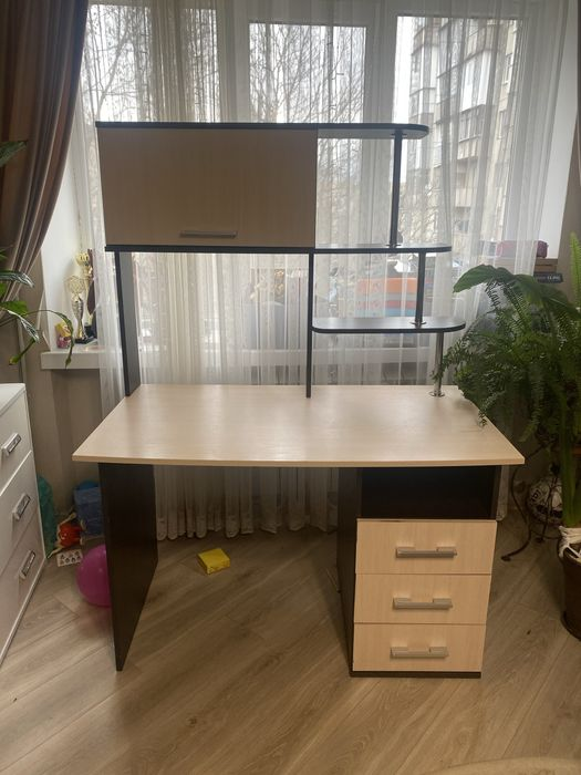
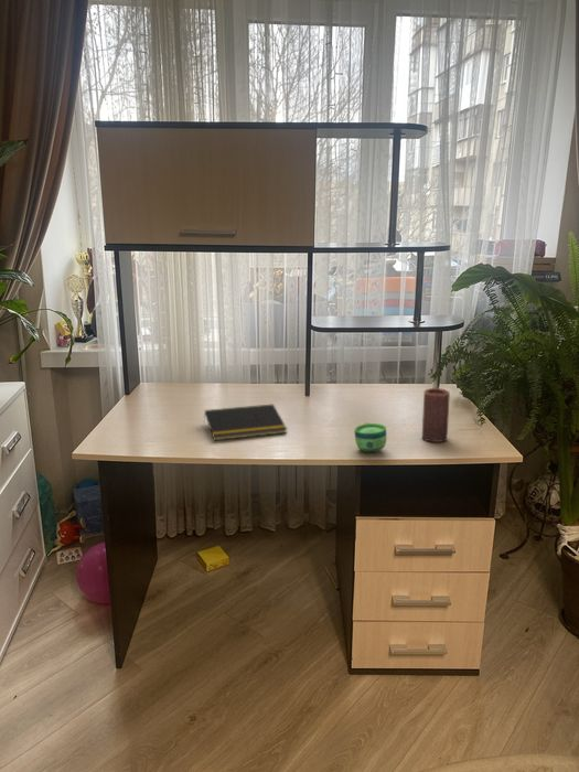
+ candle (436, 415)
+ cup (367, 437)
+ notepad (245, 421)
